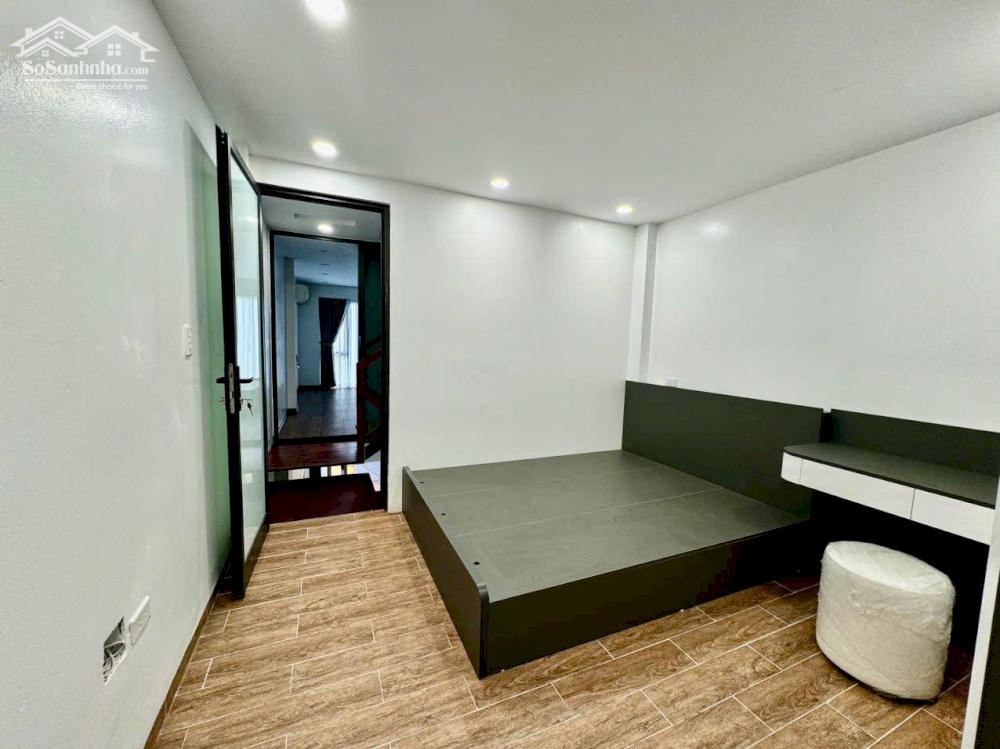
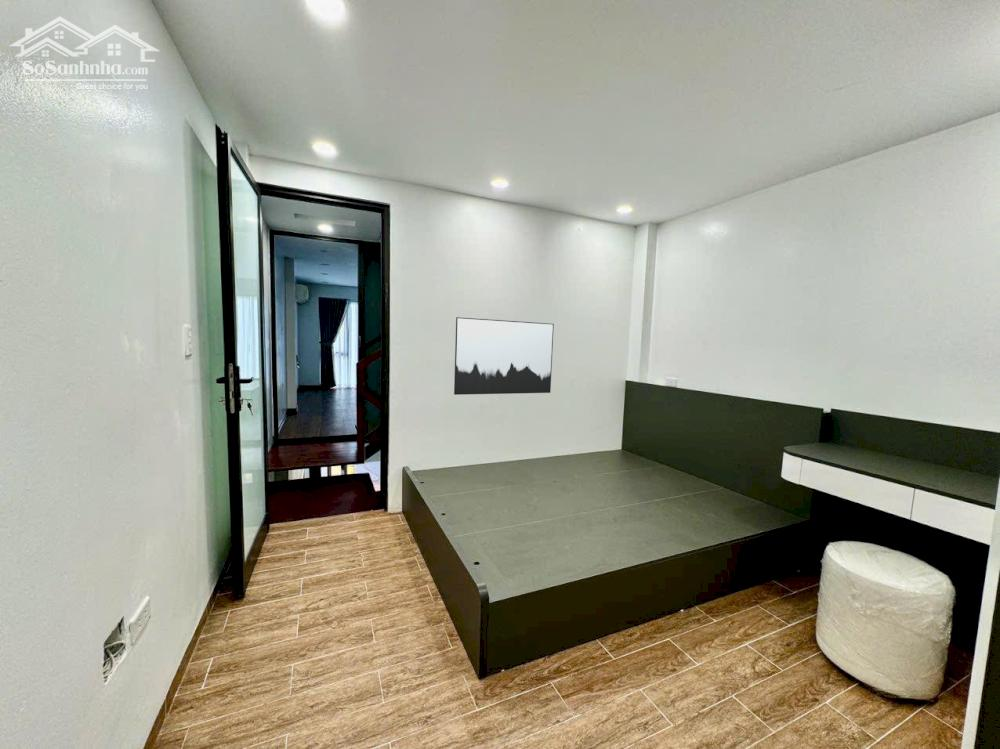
+ wall art (506, 357)
